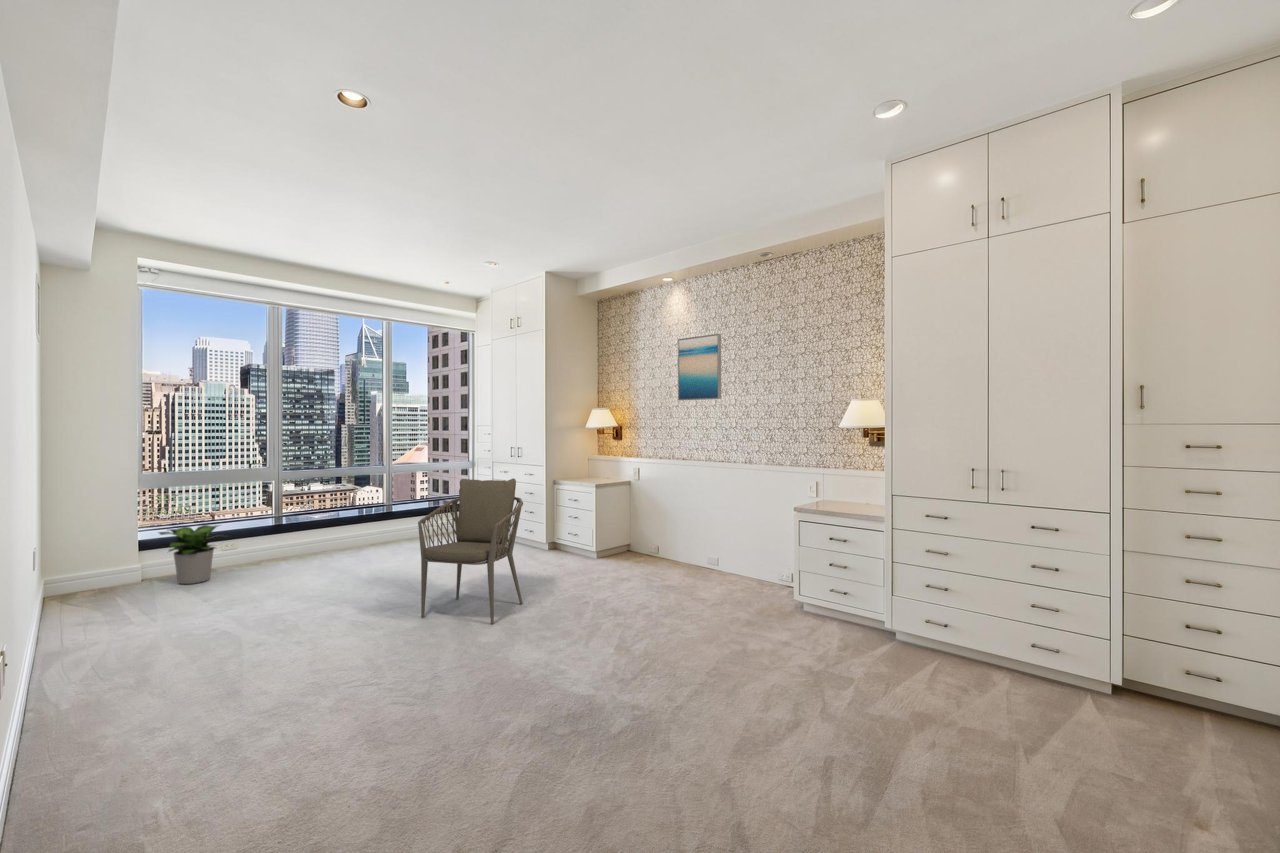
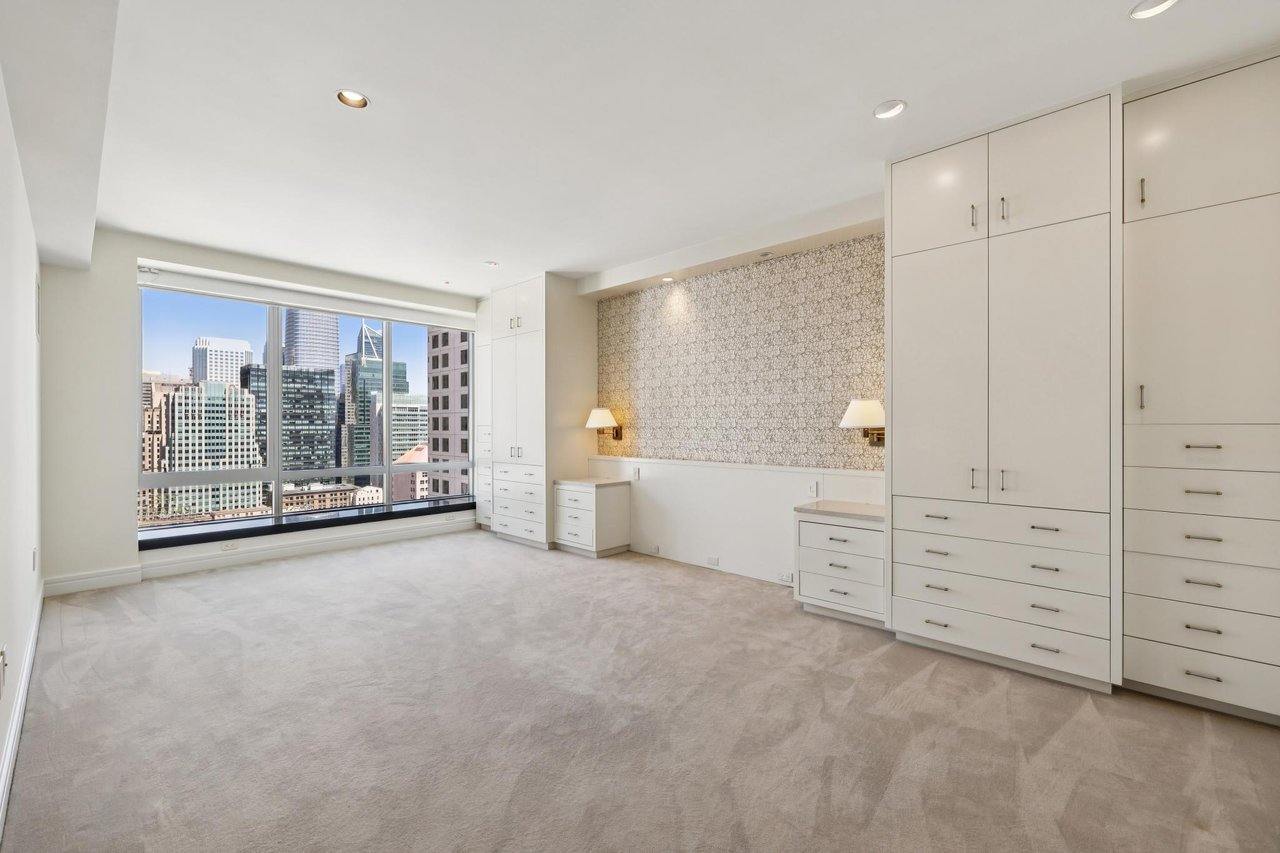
- potted plant (196, 554)
- armchair (474, 545)
- wall art (698, 368)
